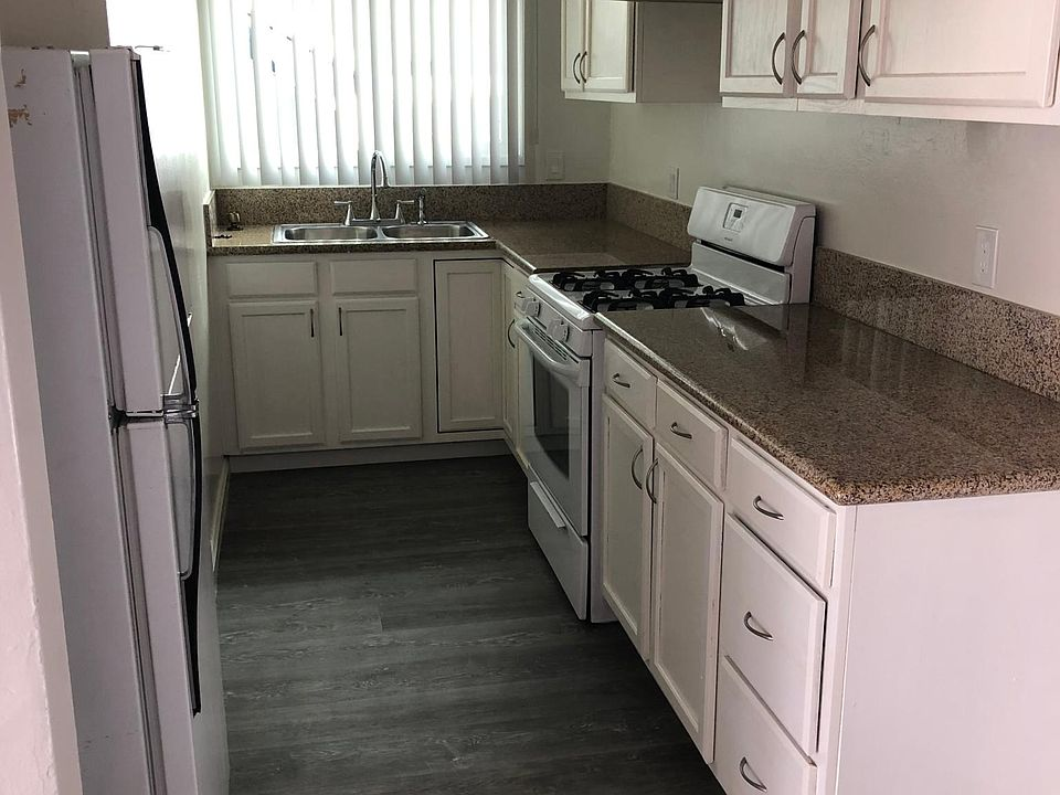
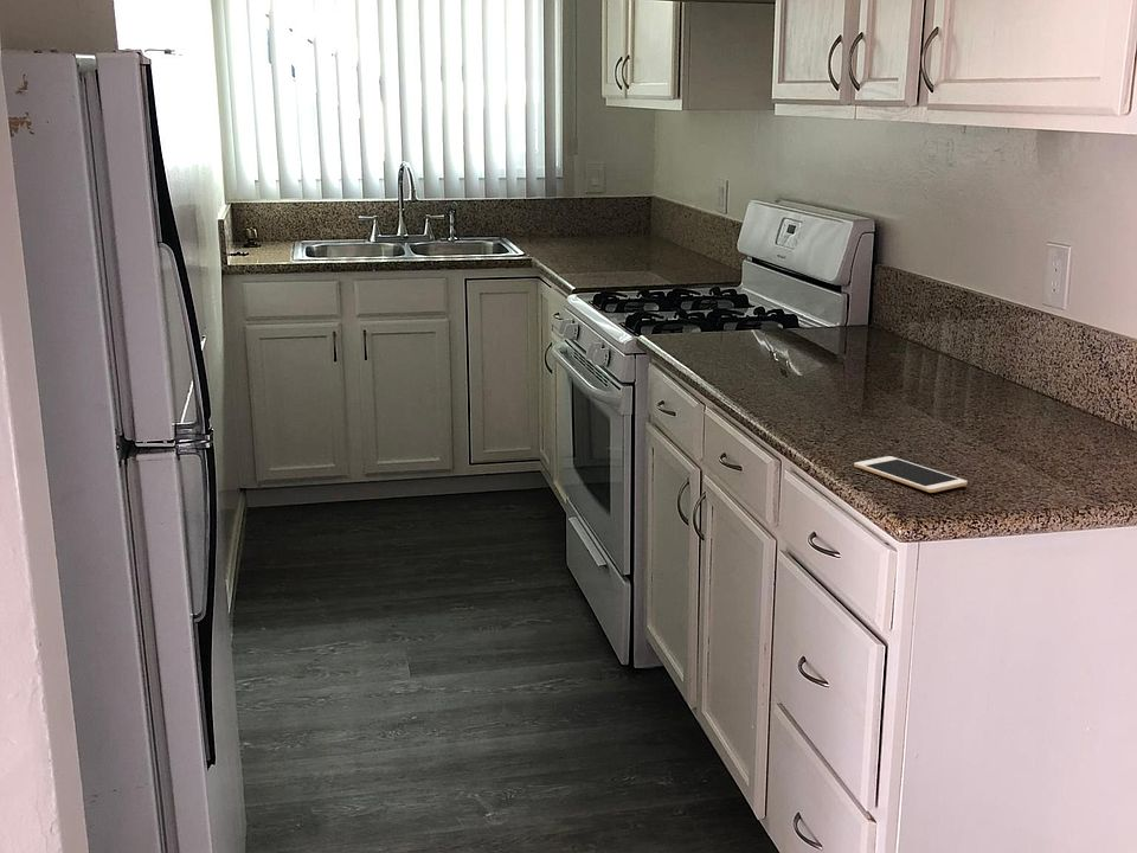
+ cell phone (908, 473)
